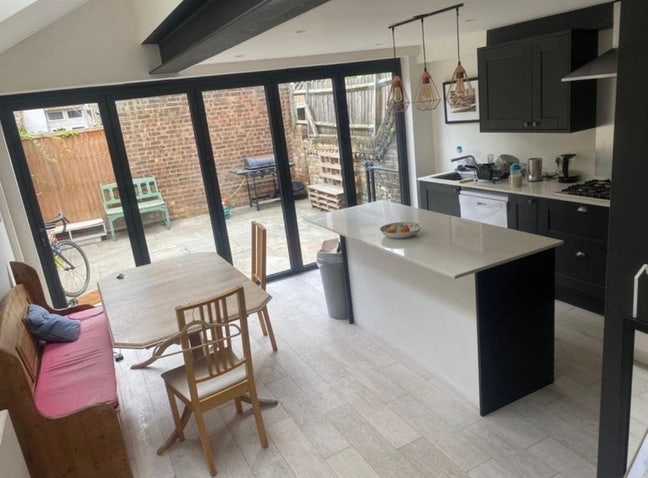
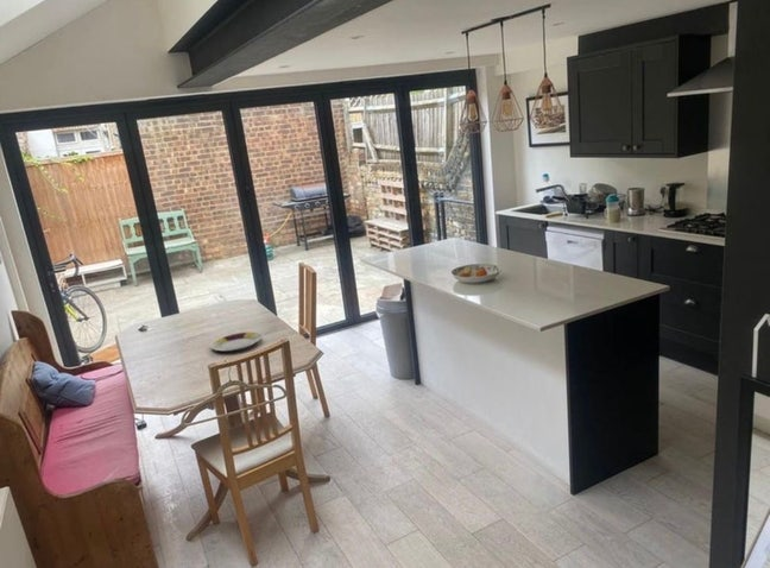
+ plate (236, 342)
